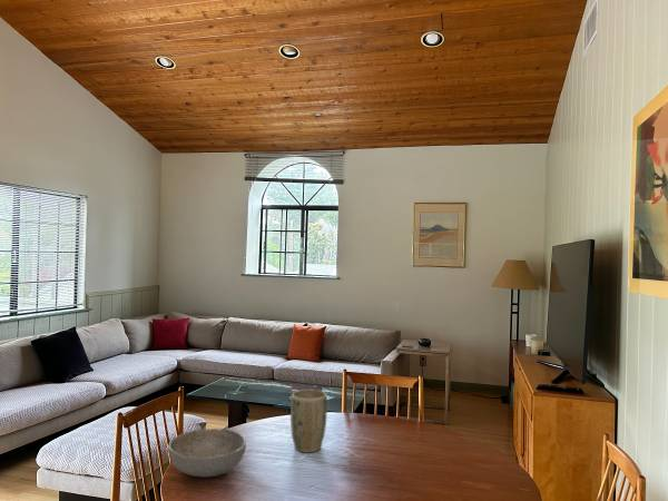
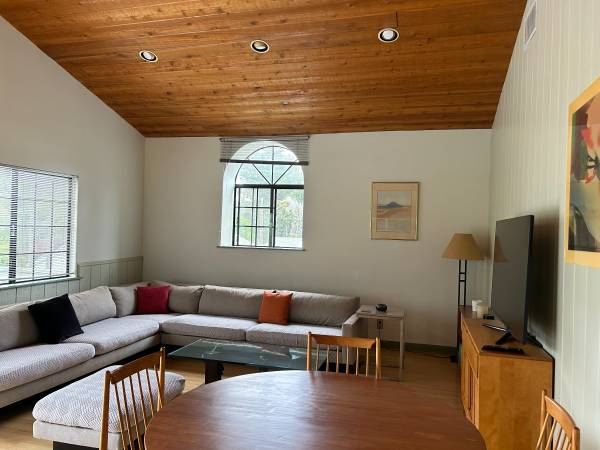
- bowl (206, 455)
- plant pot (308, 420)
